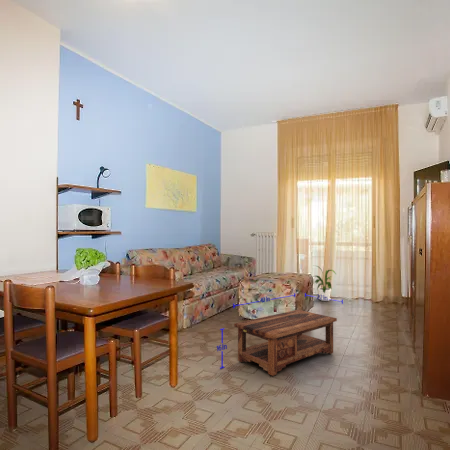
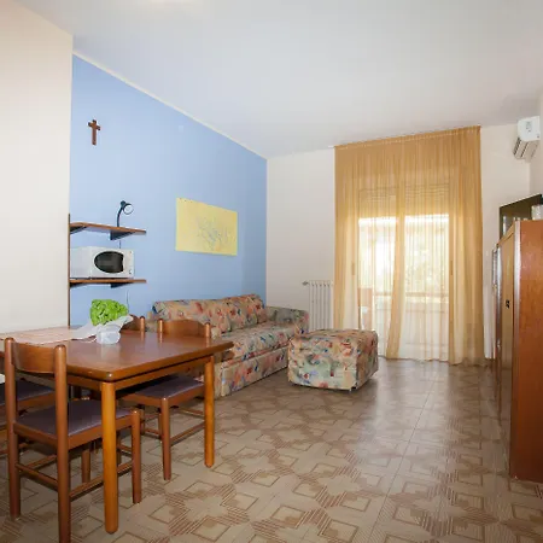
- coffee table (280, 330)
- house plant (324, 282)
